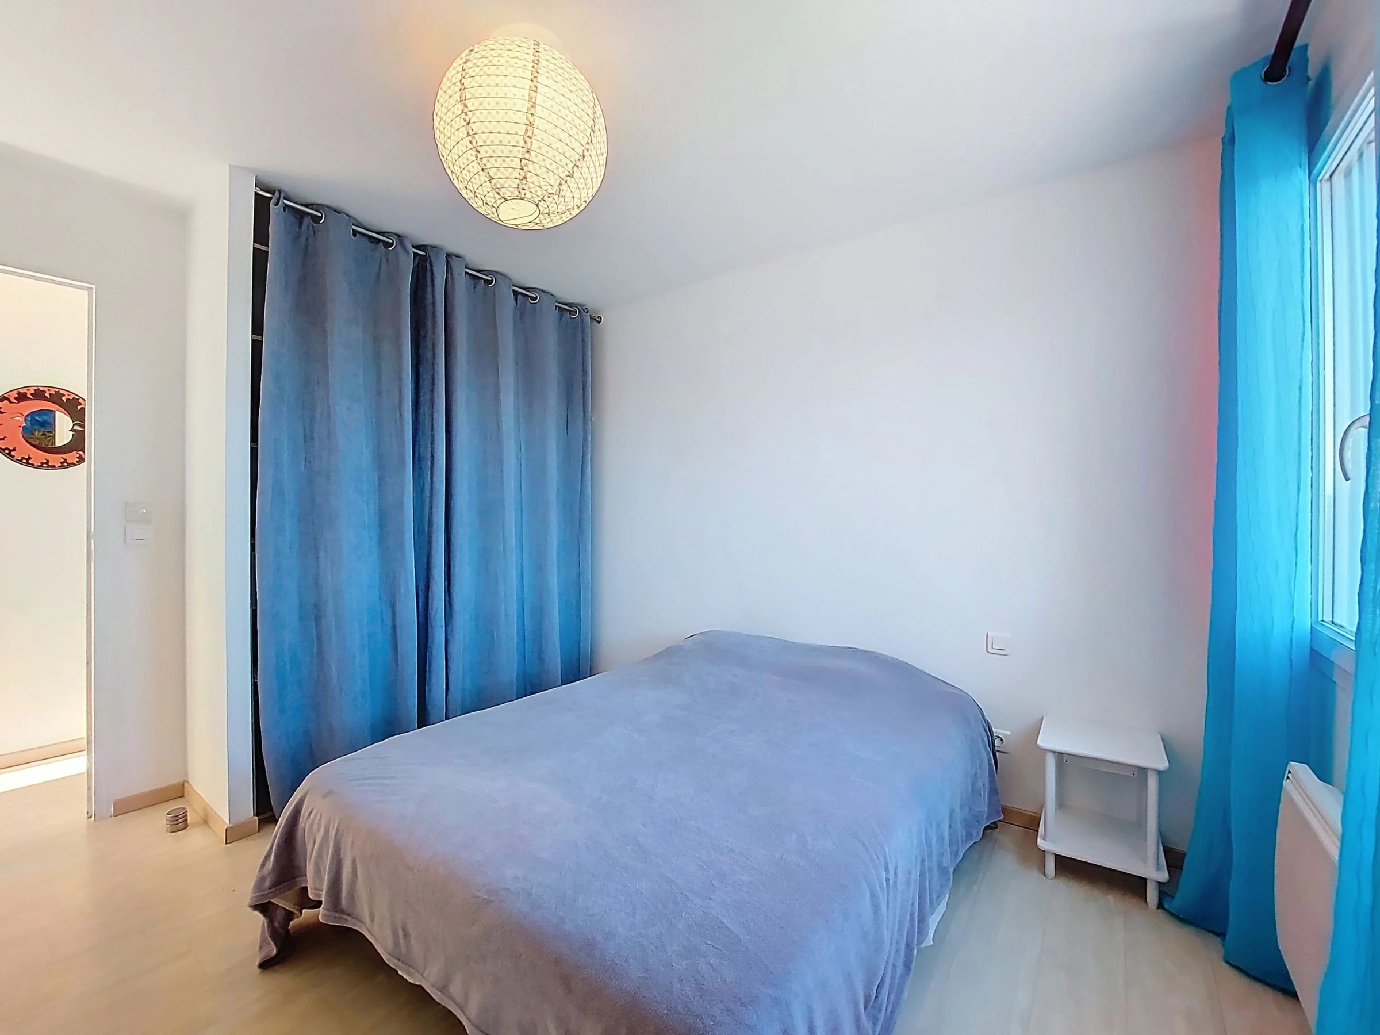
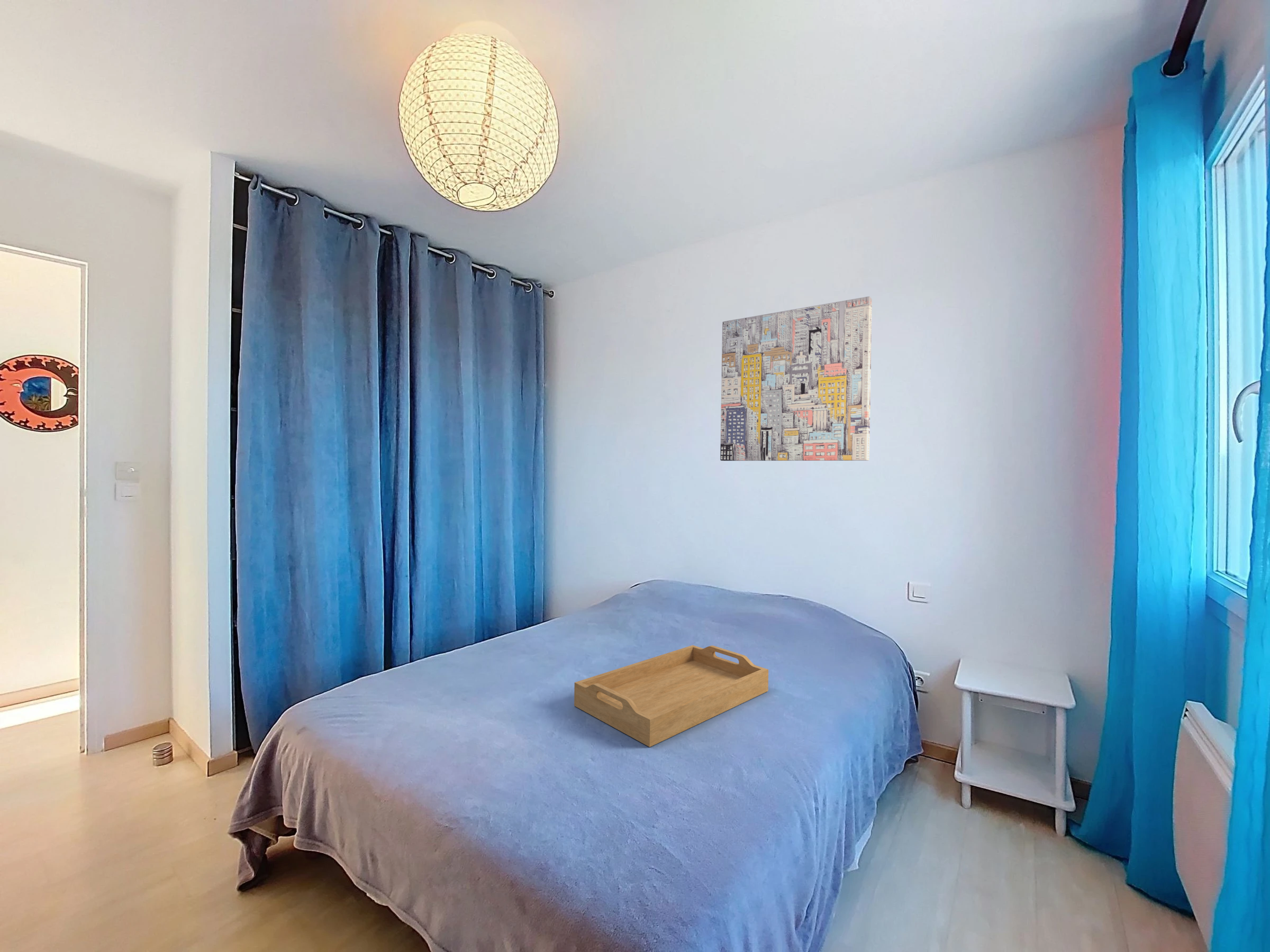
+ wall art (790, 386)
+ serving tray (675, 683)
